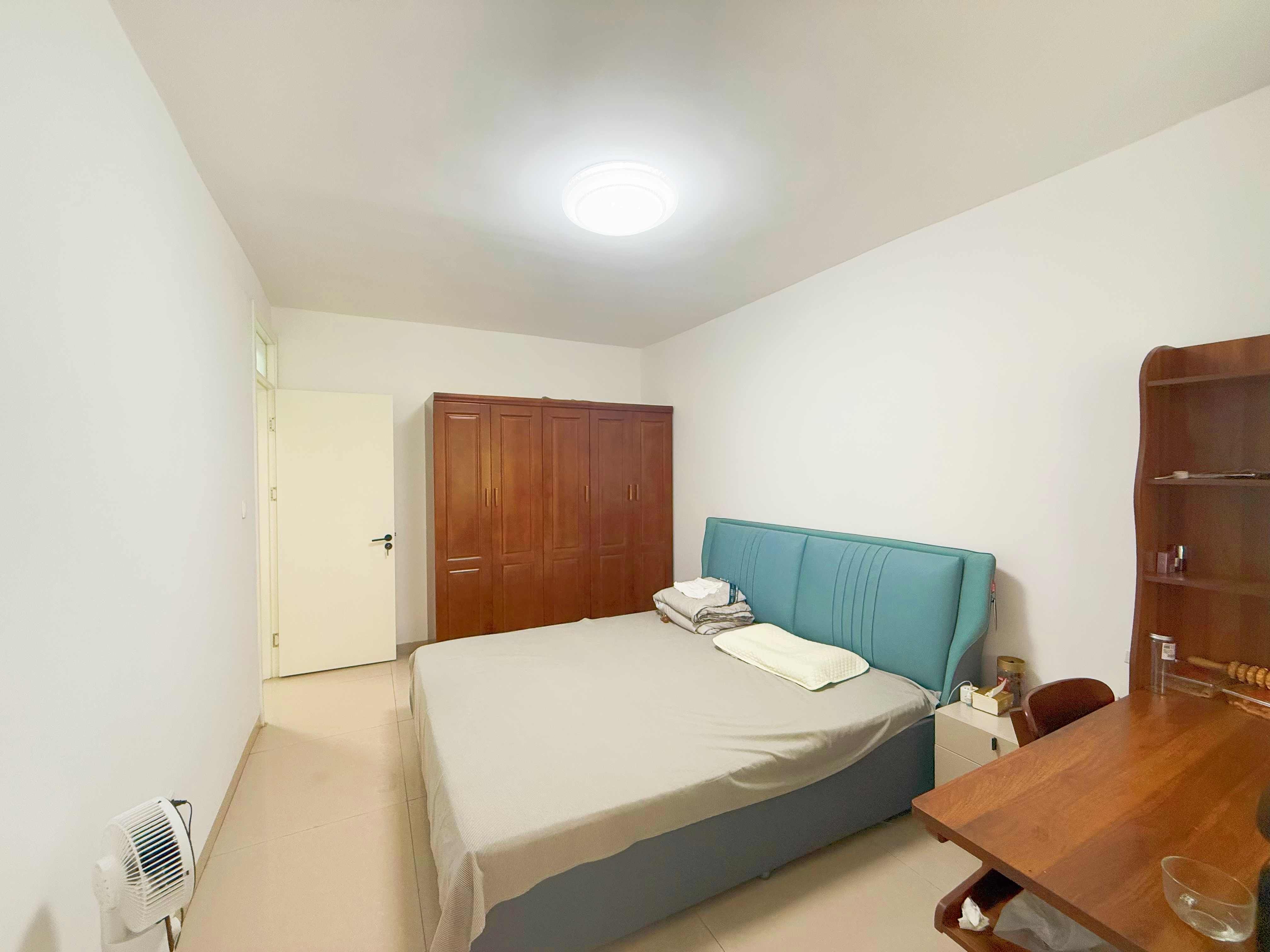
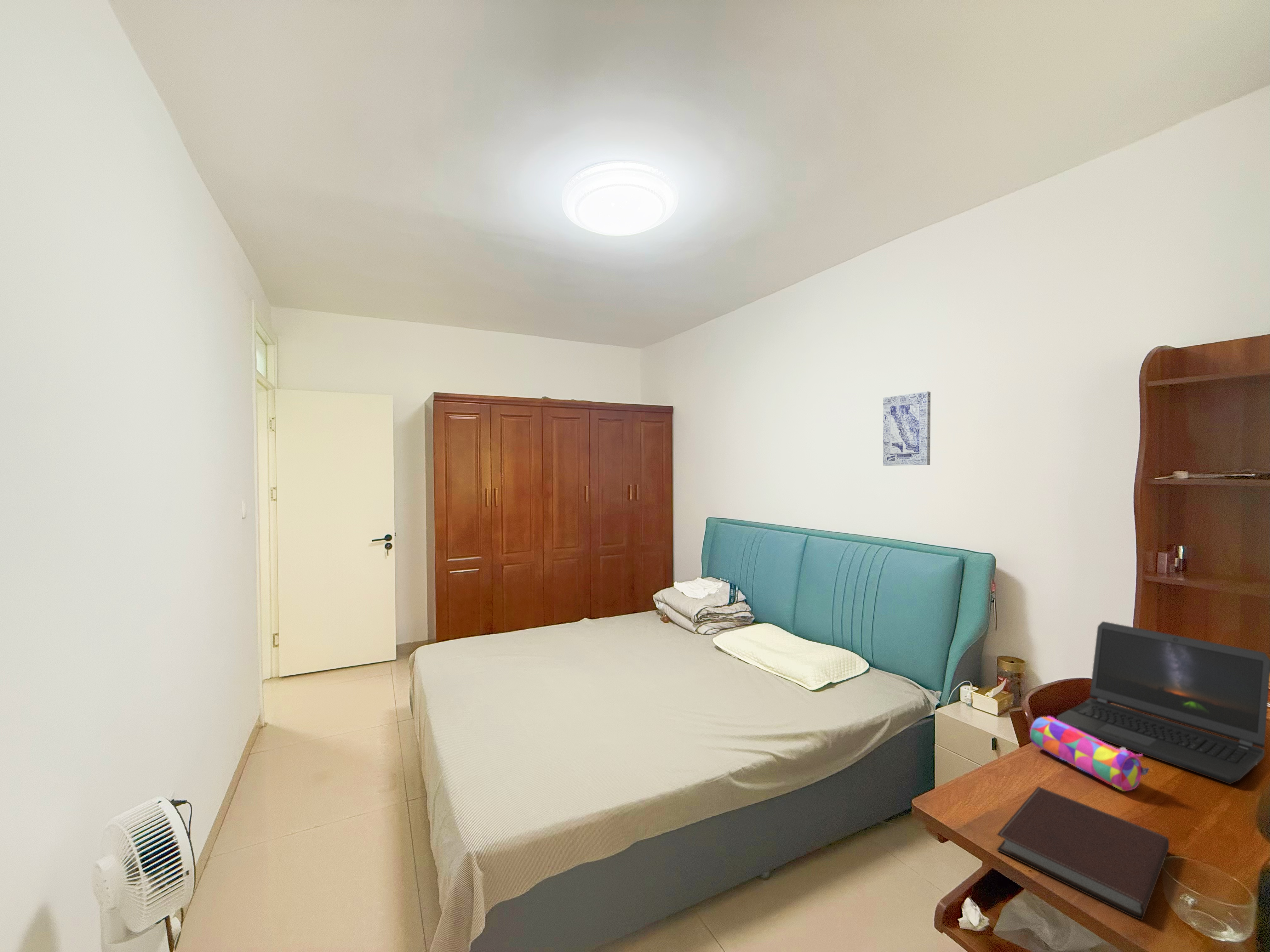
+ laptop computer (1157, 691)
+ wall art (906, 430)
+ pencil case (1084, 750)
+ notebook (1082, 843)
